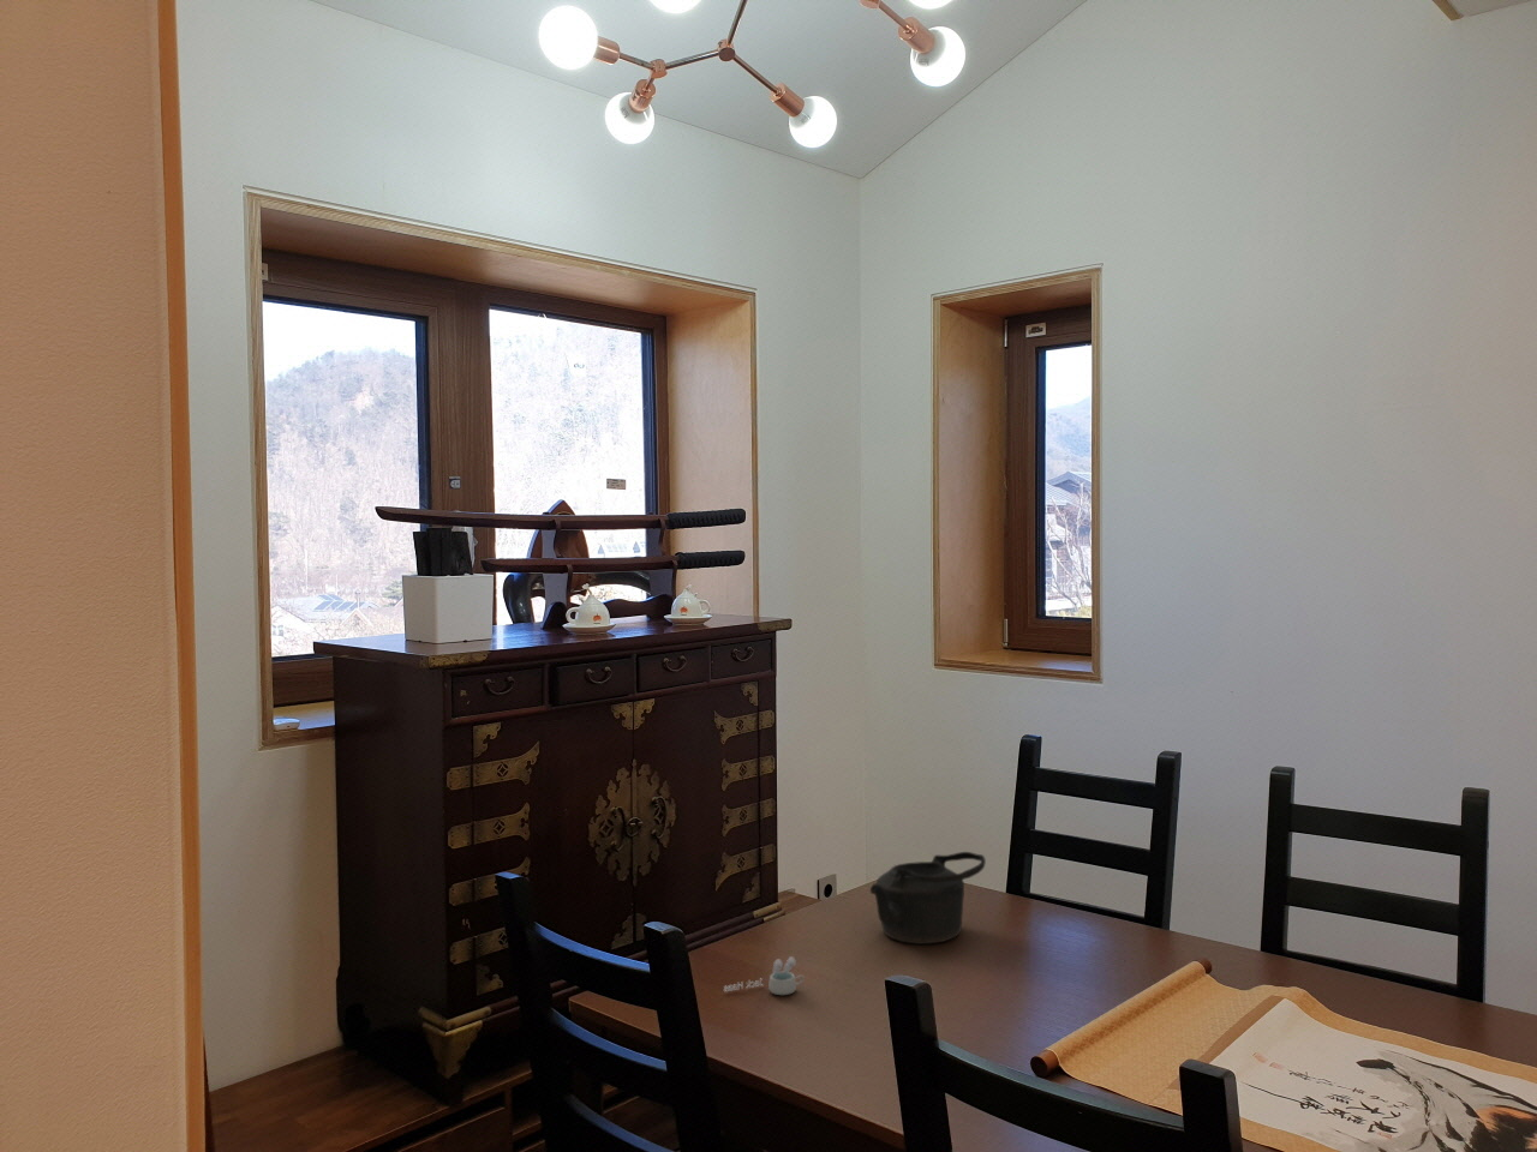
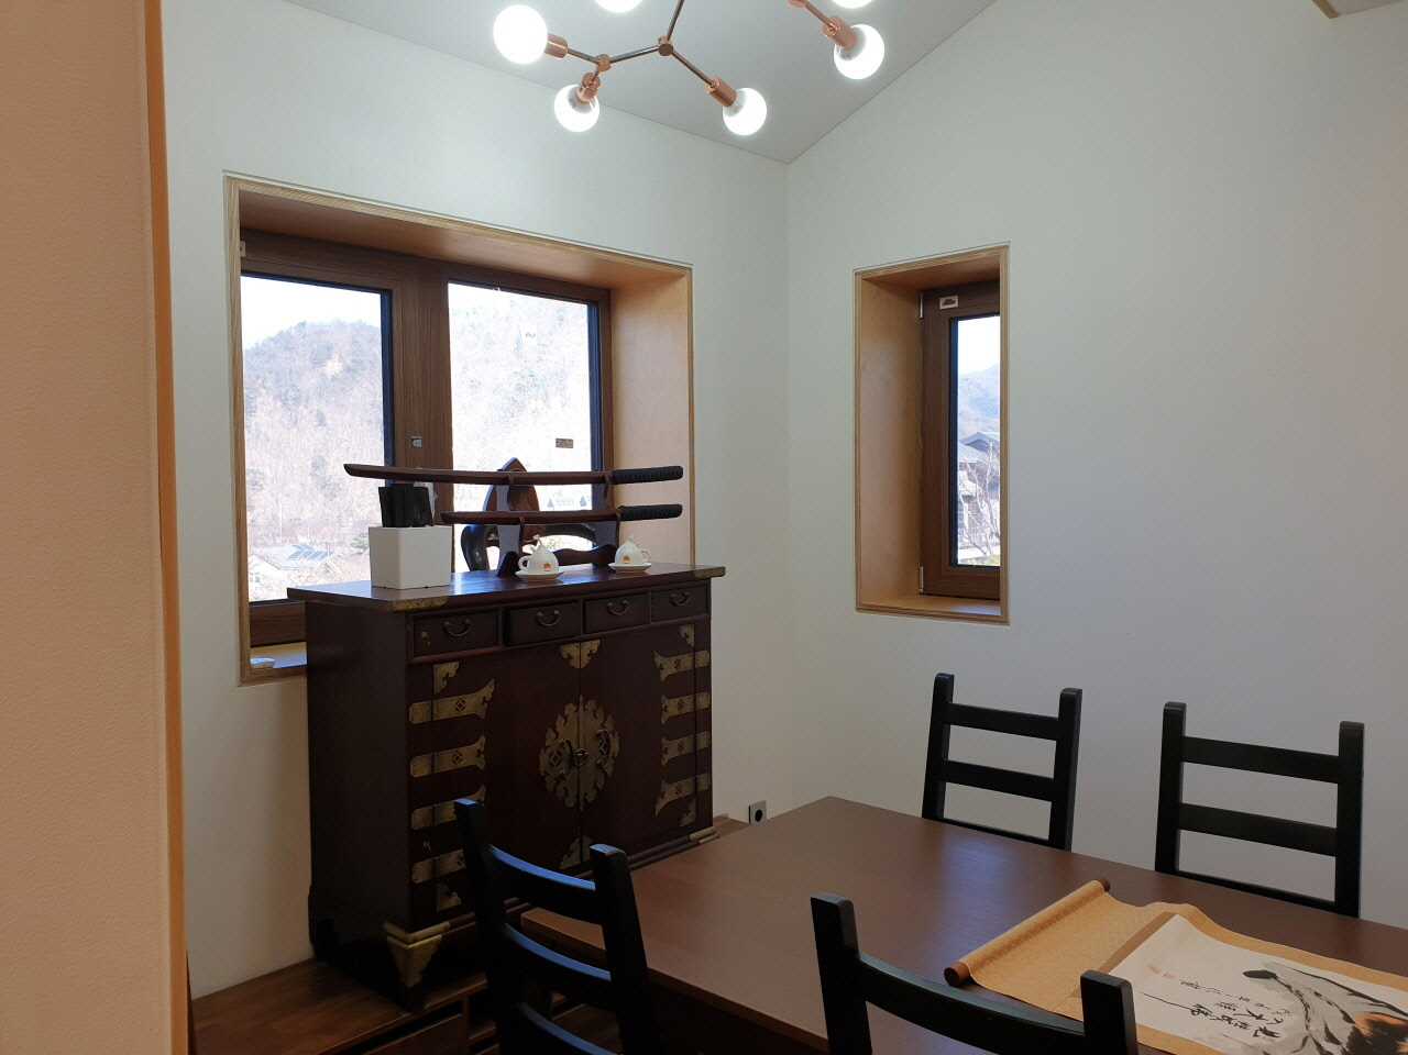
- teapot (919, 898)
- cup (761, 978)
